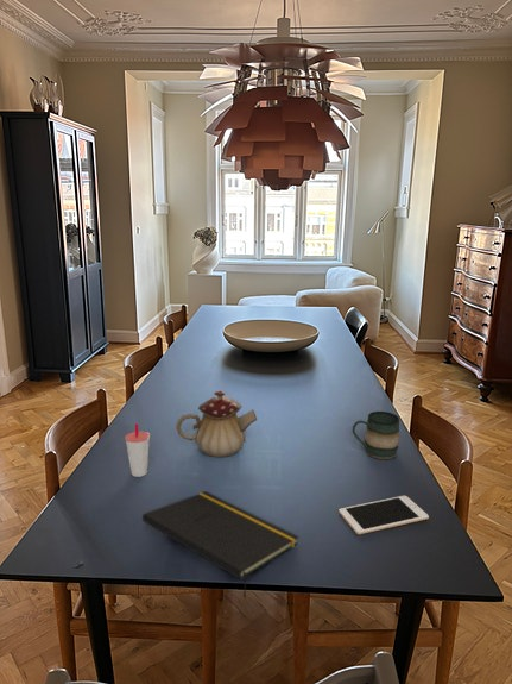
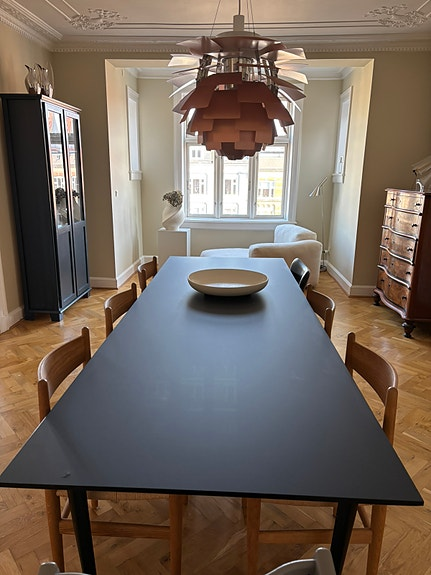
- mug (374, 434)
- cup (138, 448)
- teapot (216, 419)
- cell phone (383, 514)
- notepad (220, 528)
